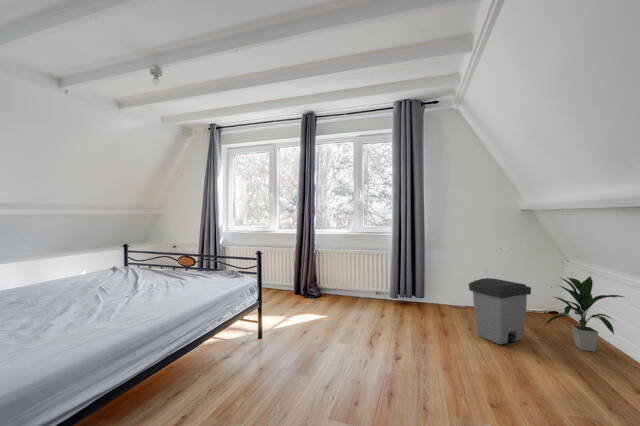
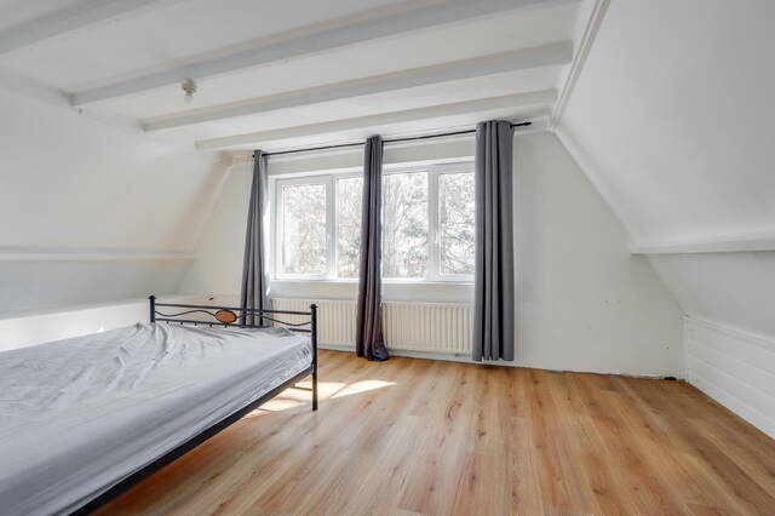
- trash can (498, 309)
- indoor plant (580, 310)
